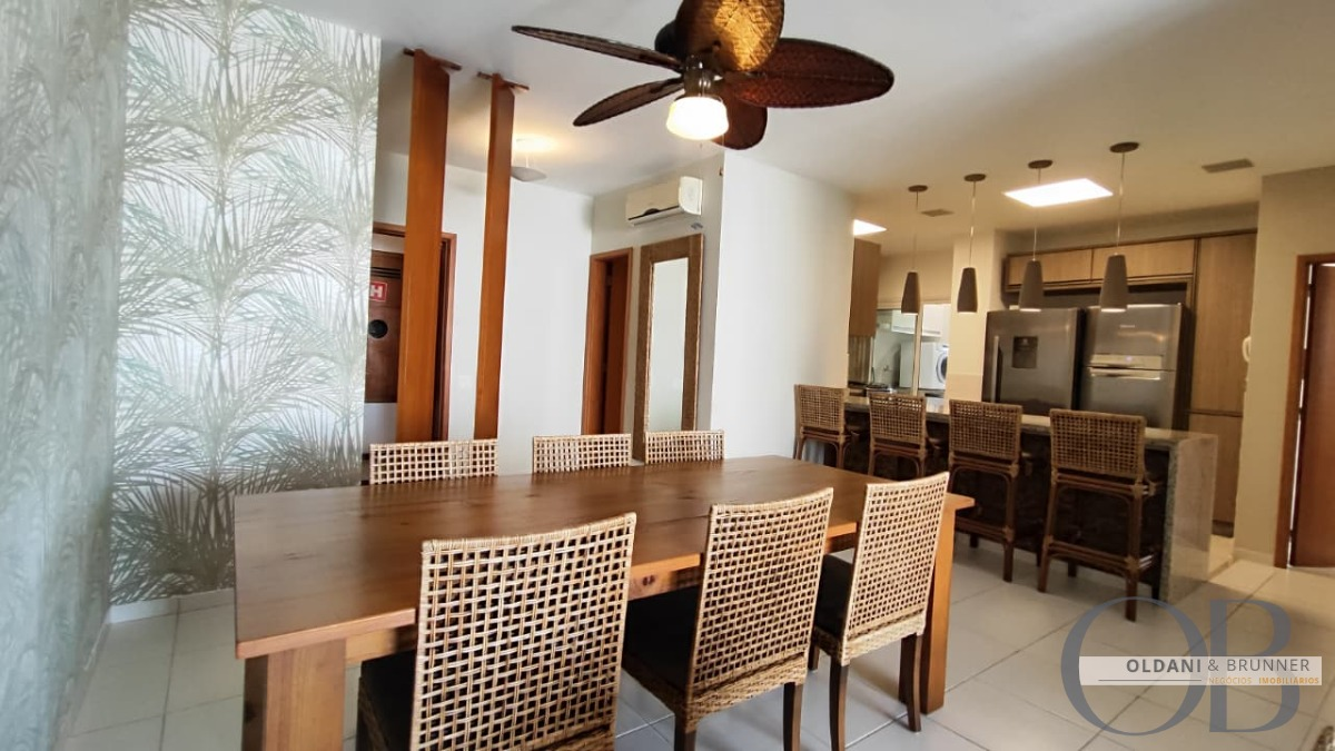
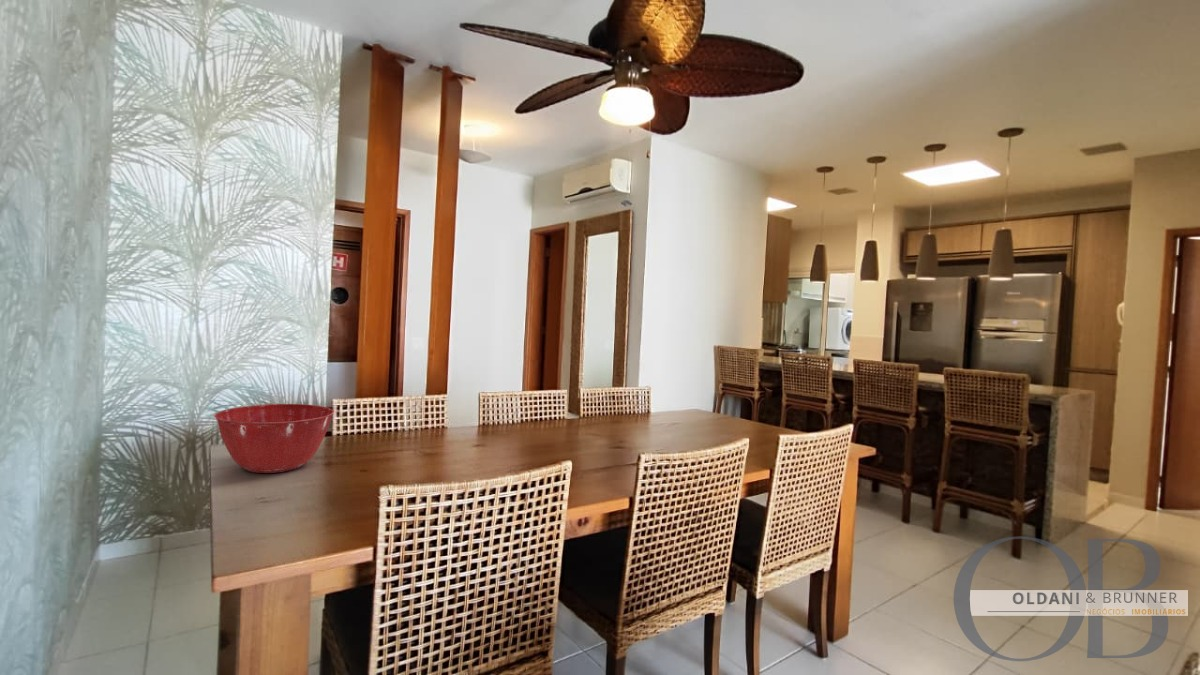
+ mixing bowl (275, 439)
